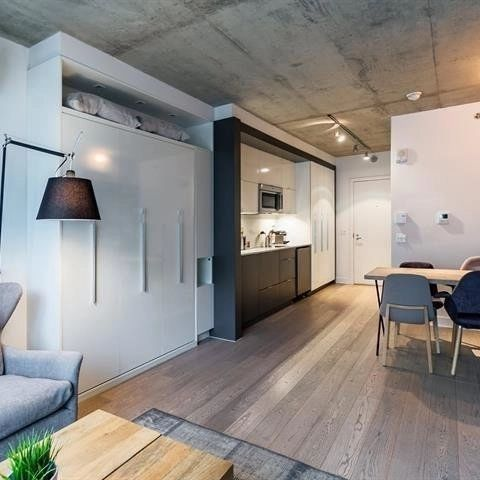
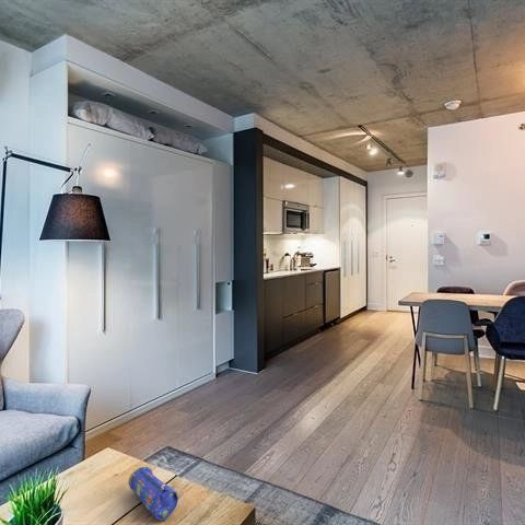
+ pencil case (152, 490)
